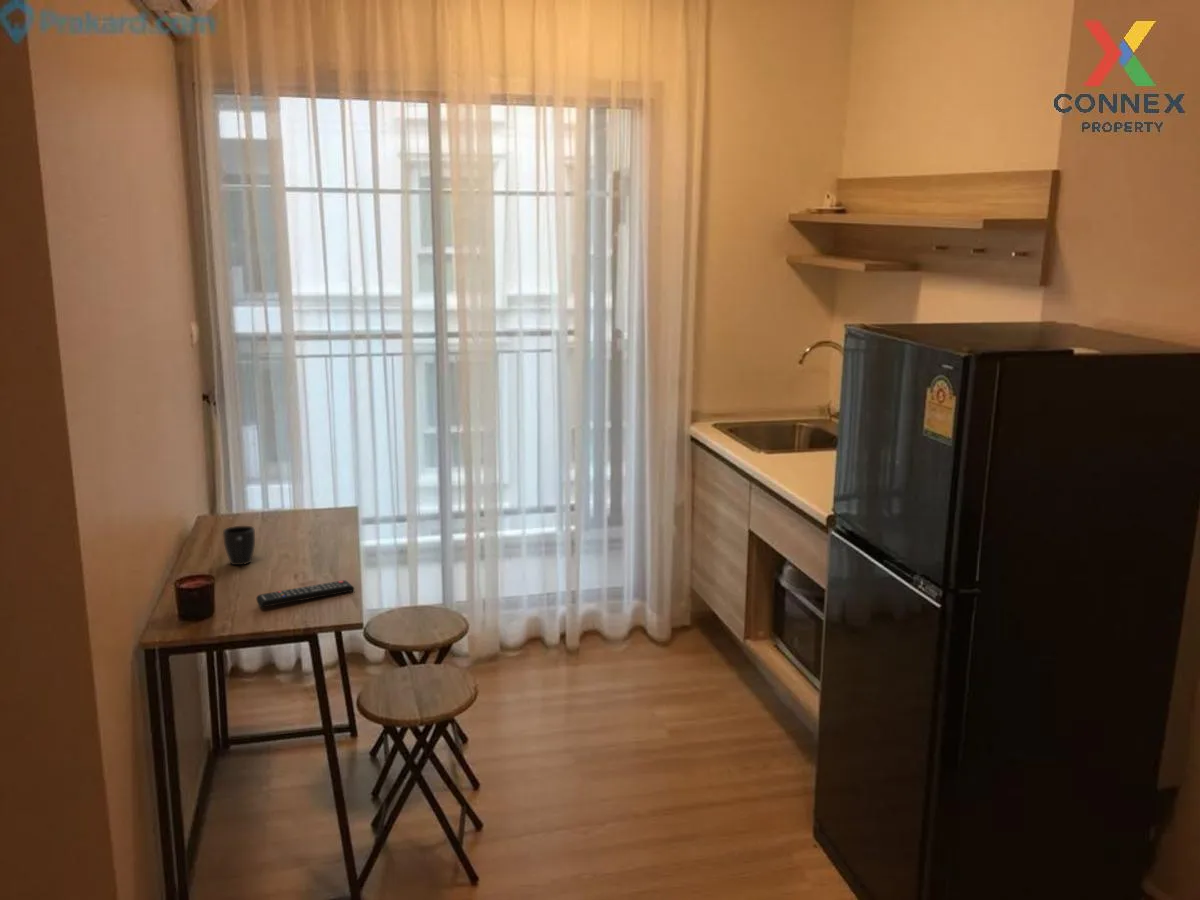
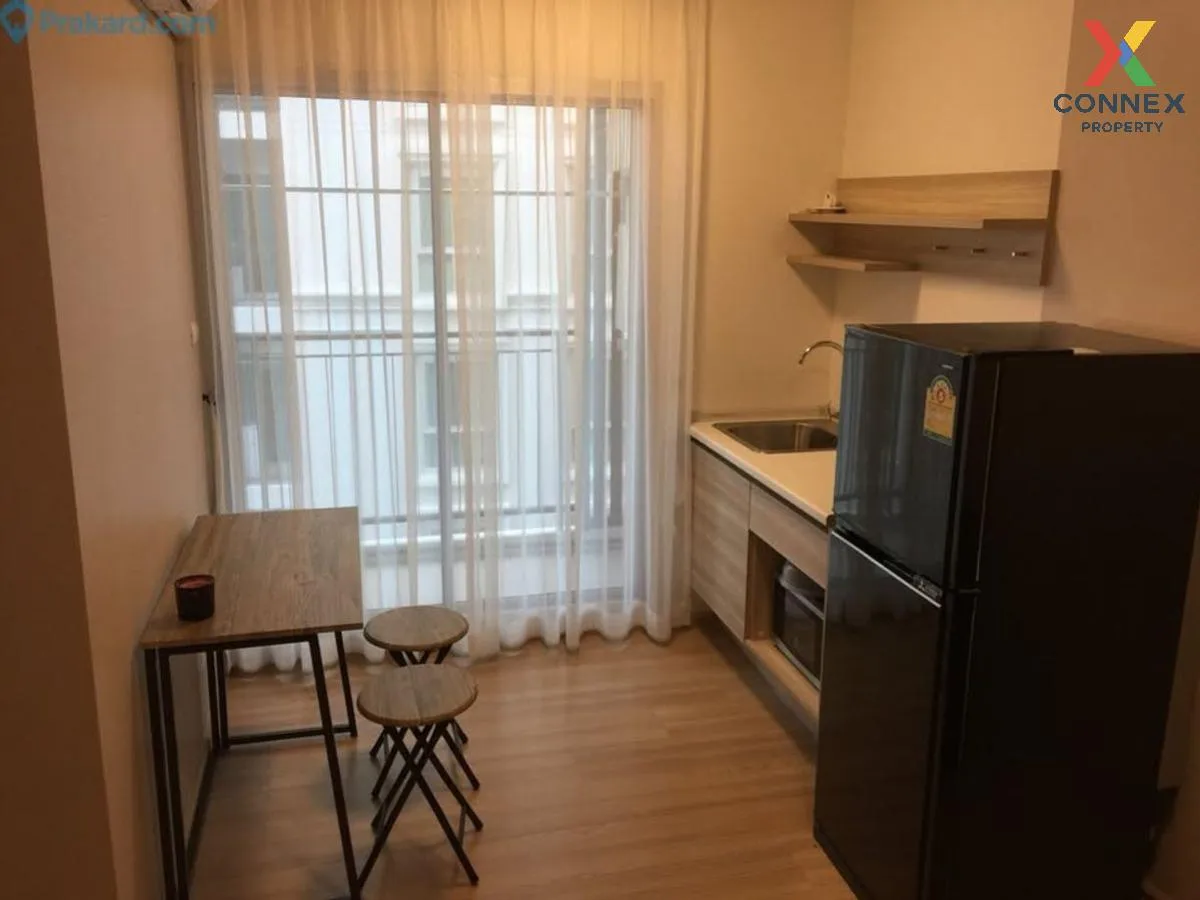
- remote control (306, 593)
- mug (239, 547)
